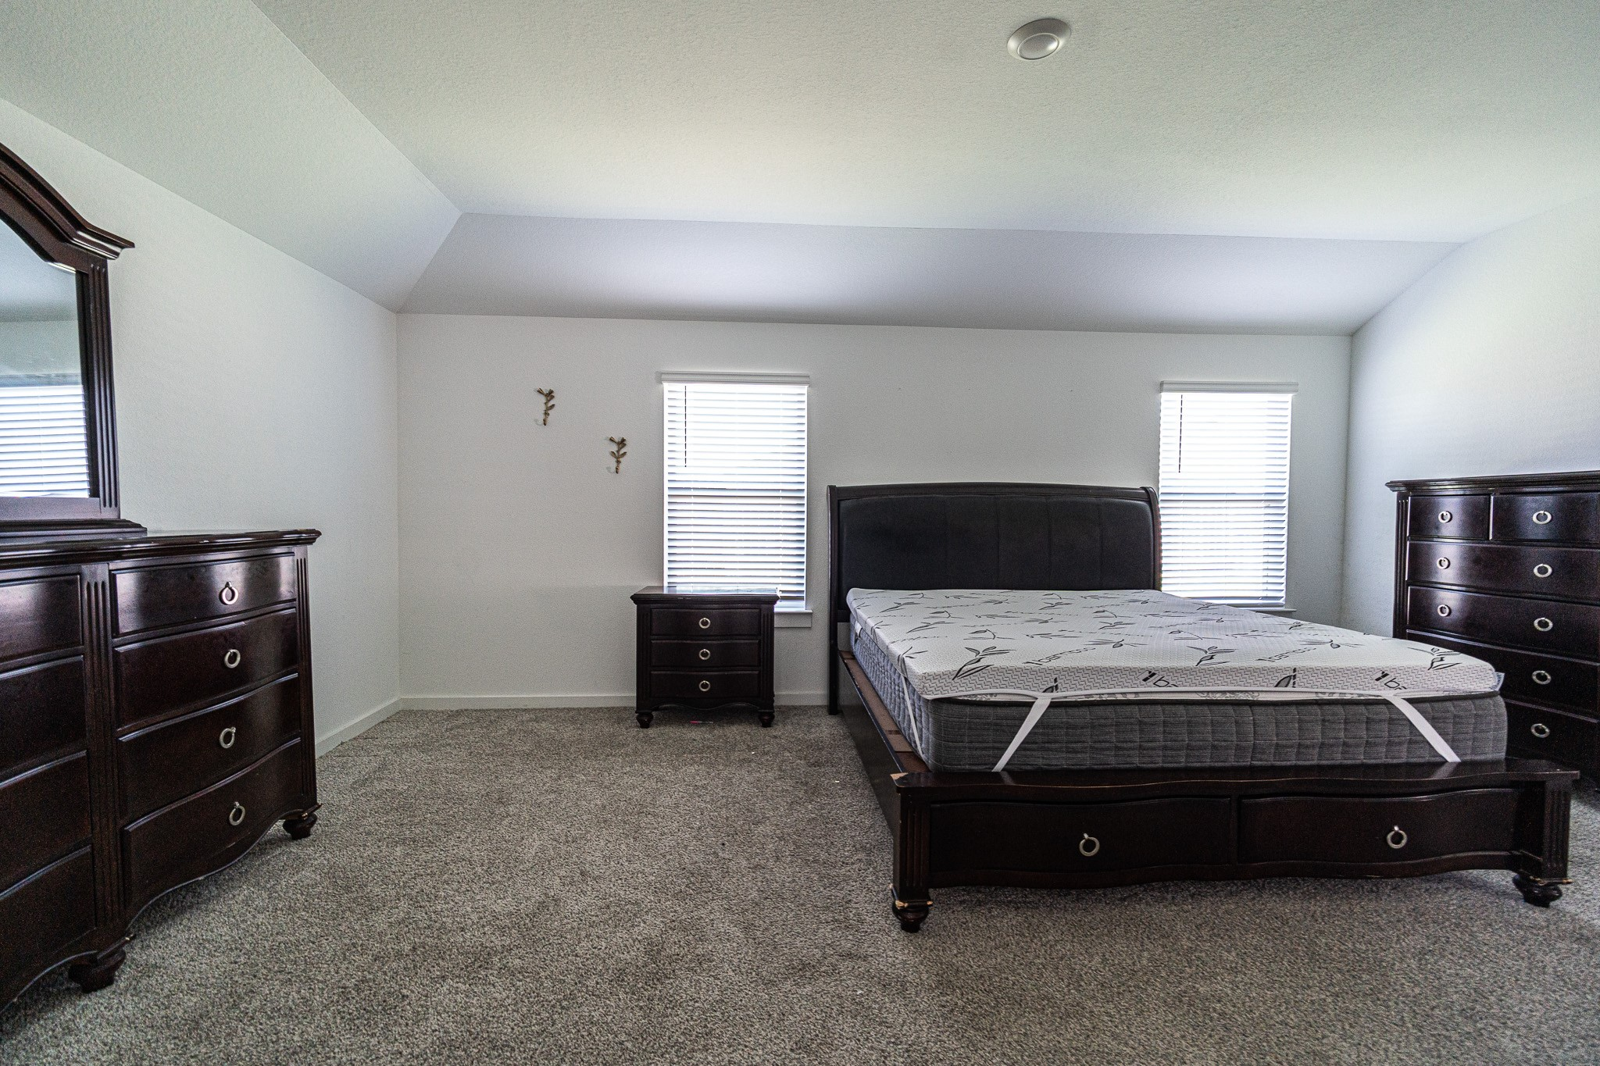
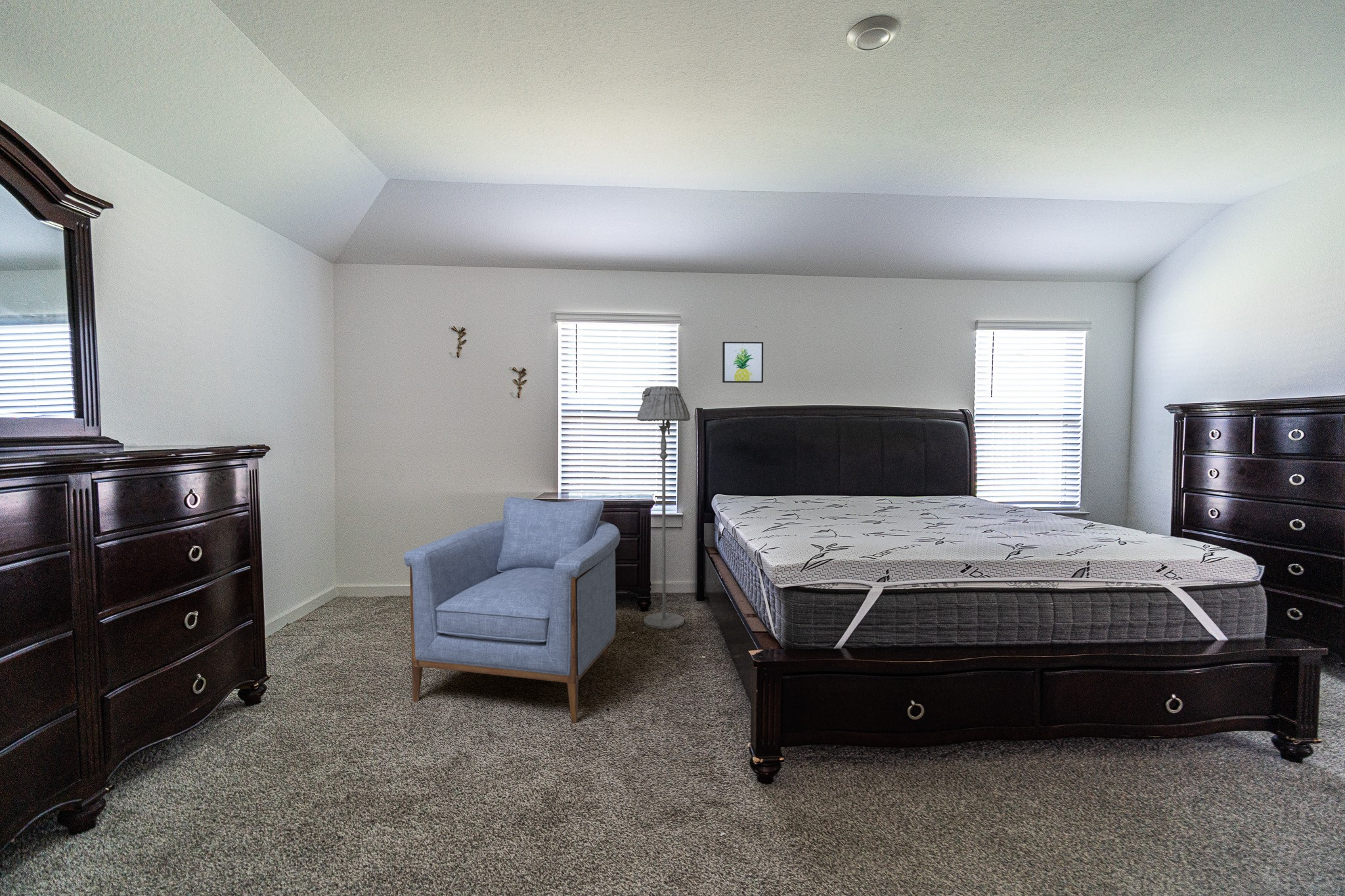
+ wall art (743, 362)
+ armchair (533, 589)
+ floor lamp (664, 505)
